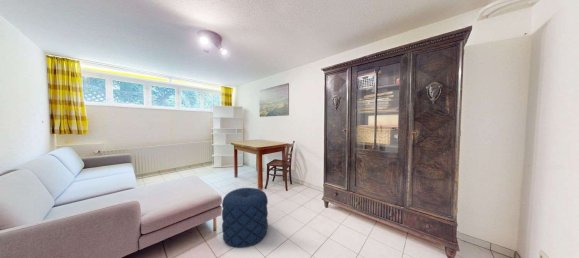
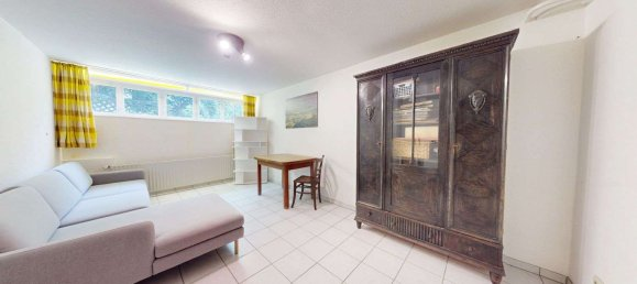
- pouf (245, 213)
